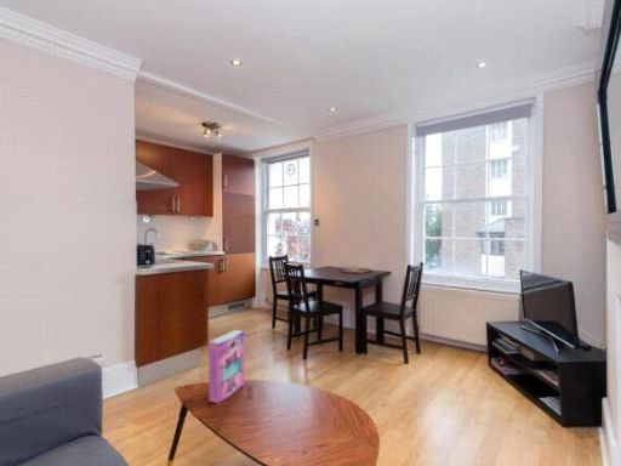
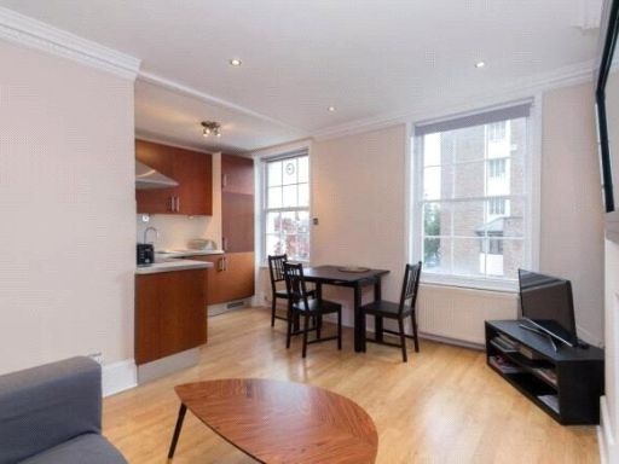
- cereal box (227, 364)
